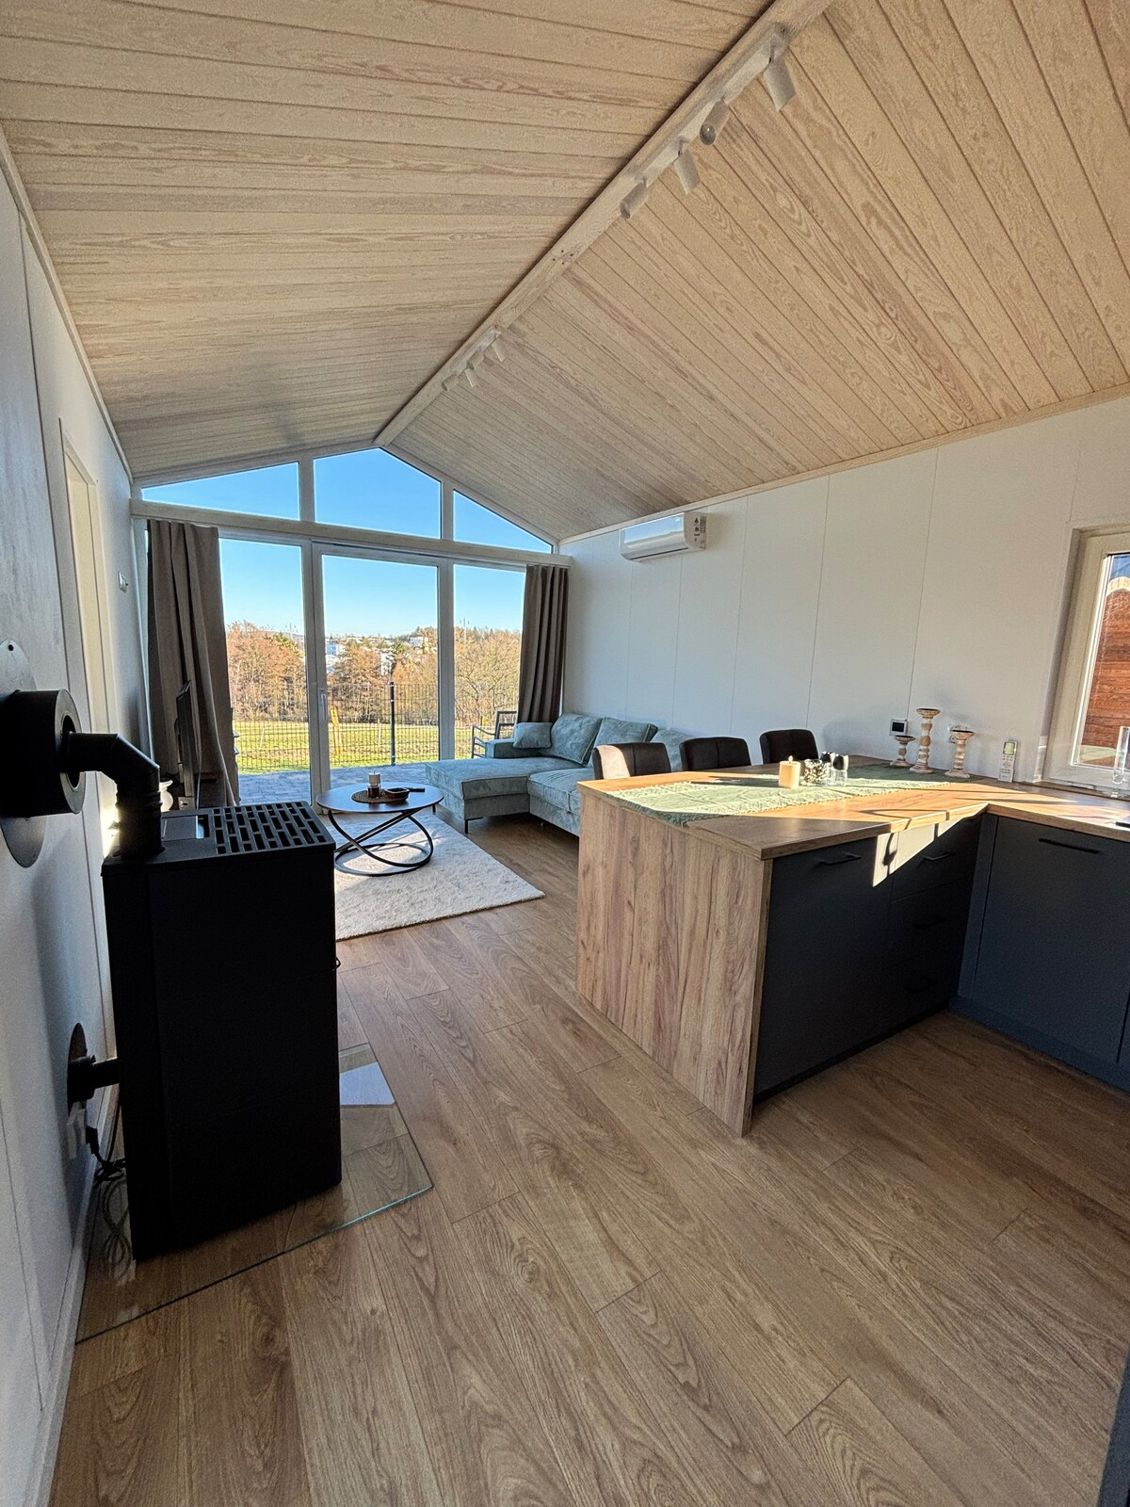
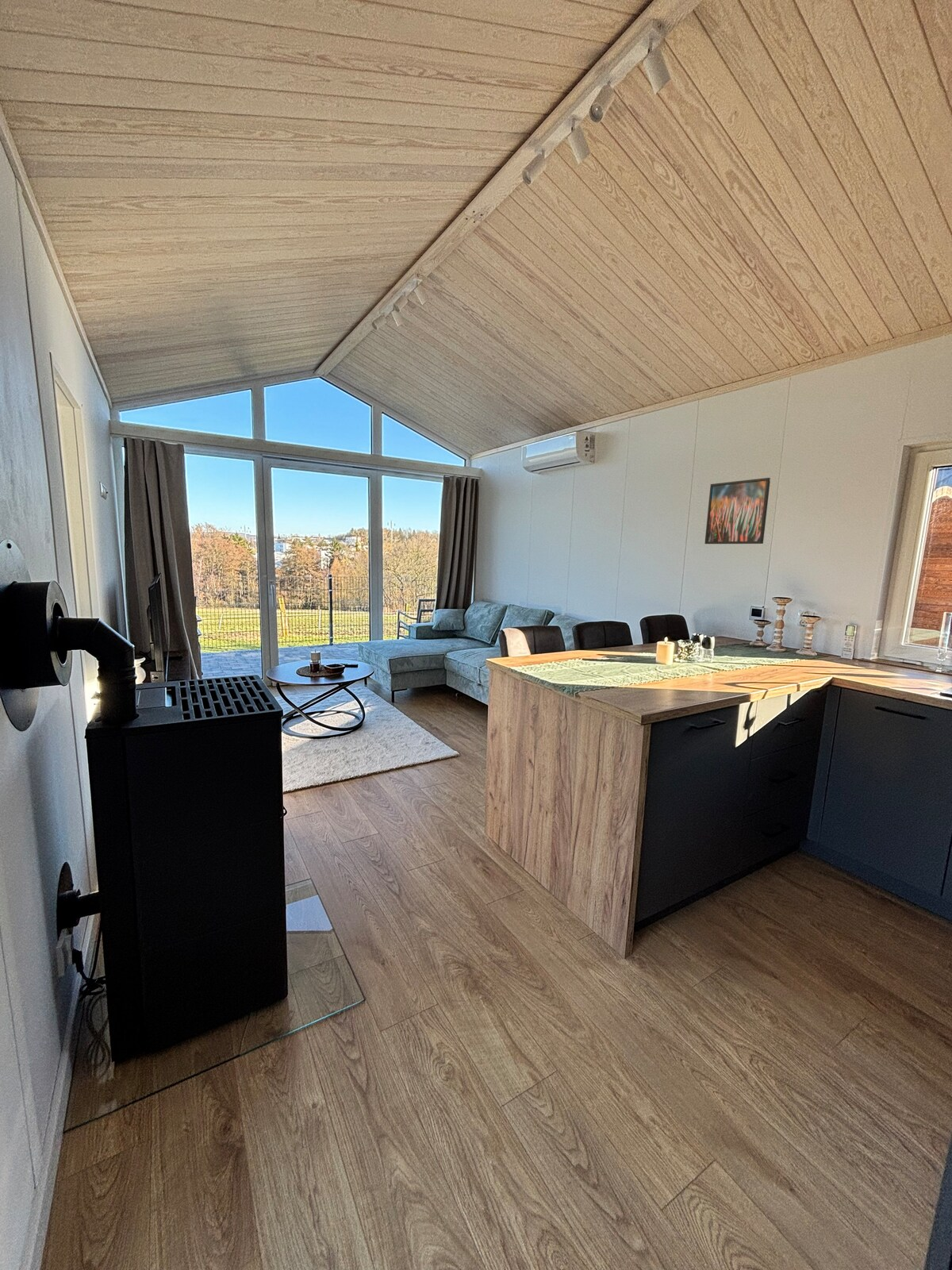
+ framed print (735, 512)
